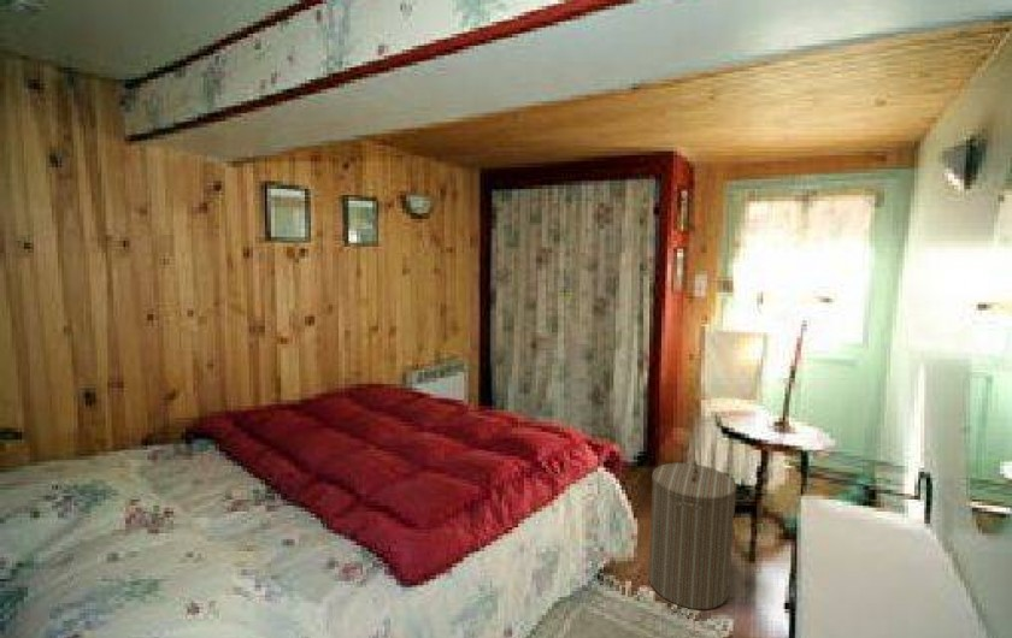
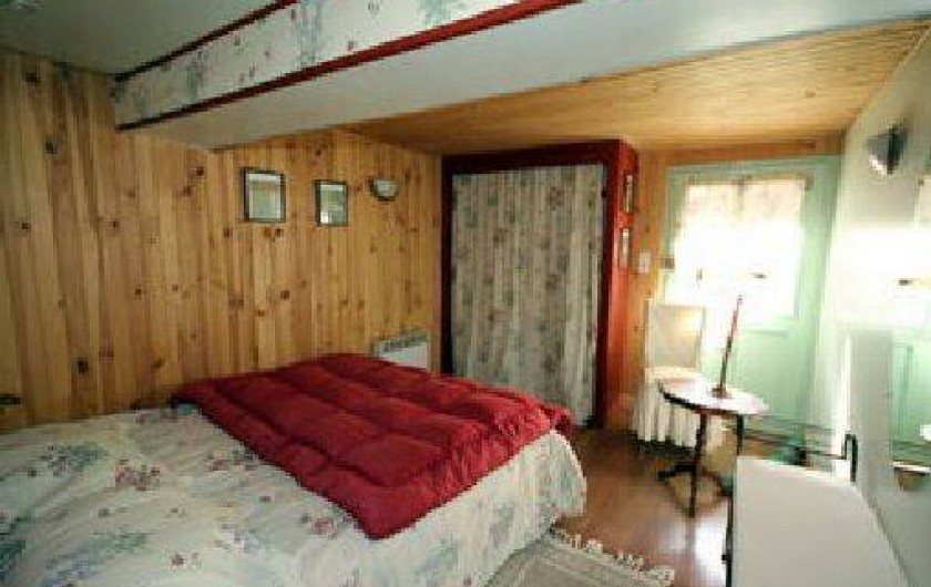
- laundry hamper (690, 524)
